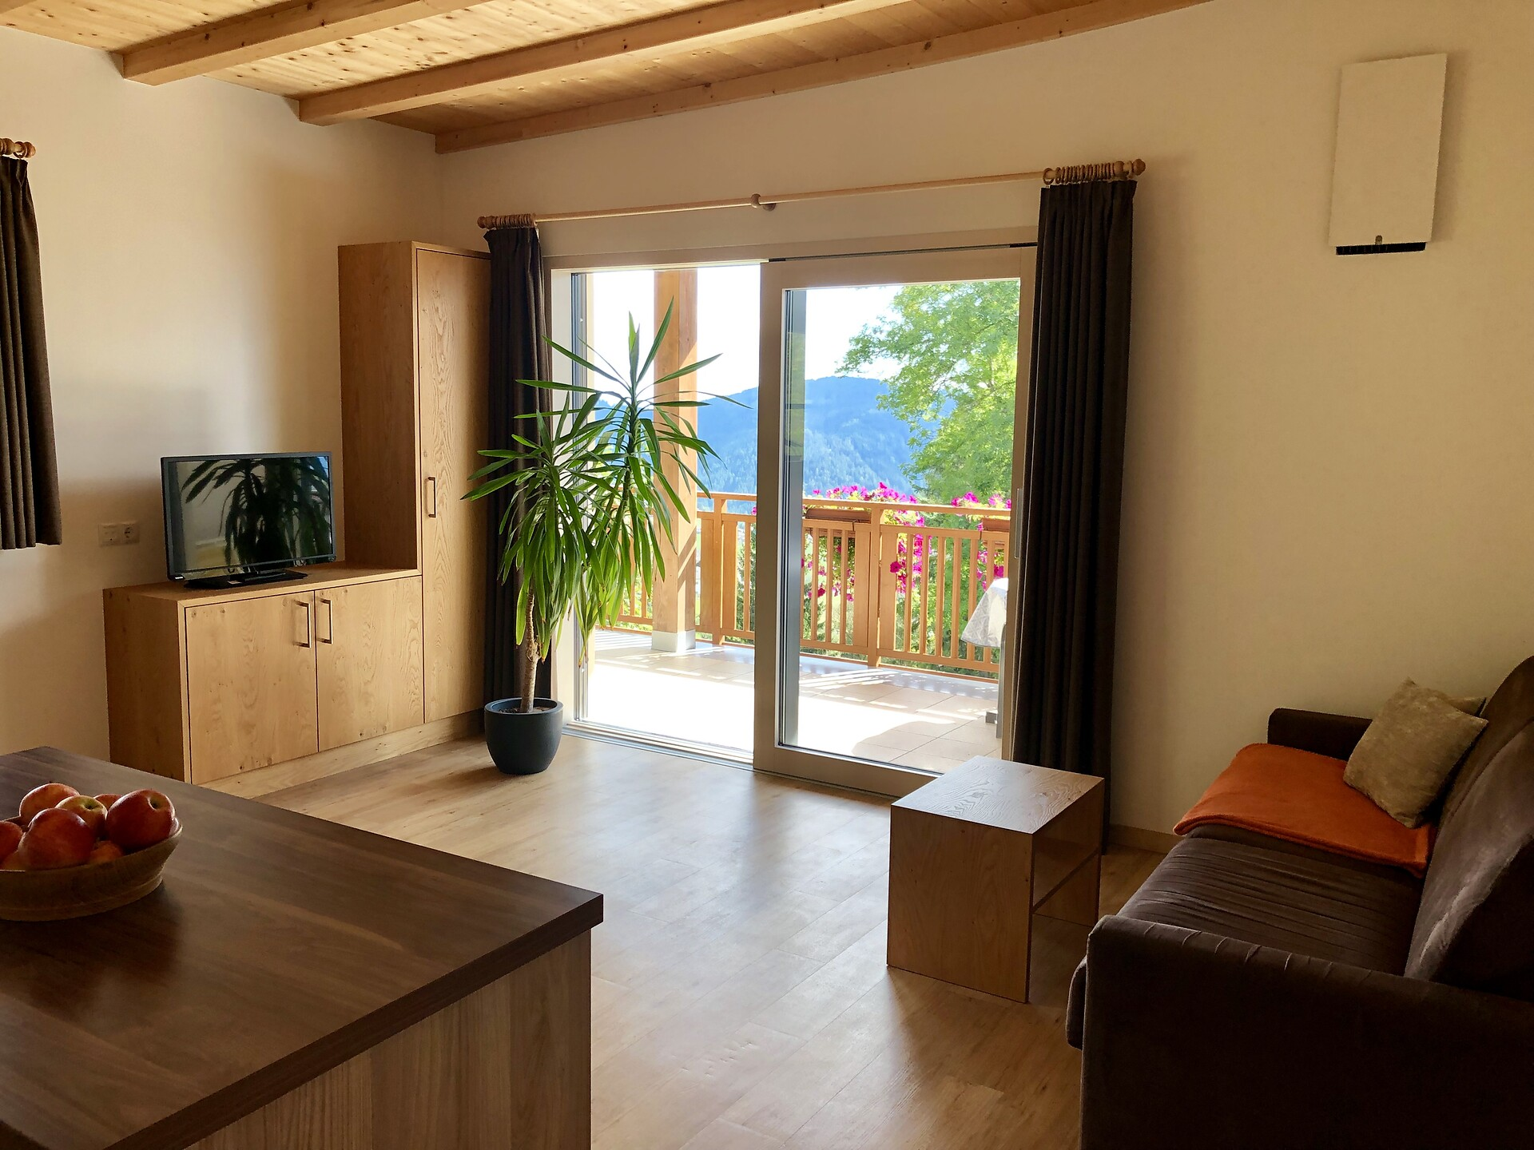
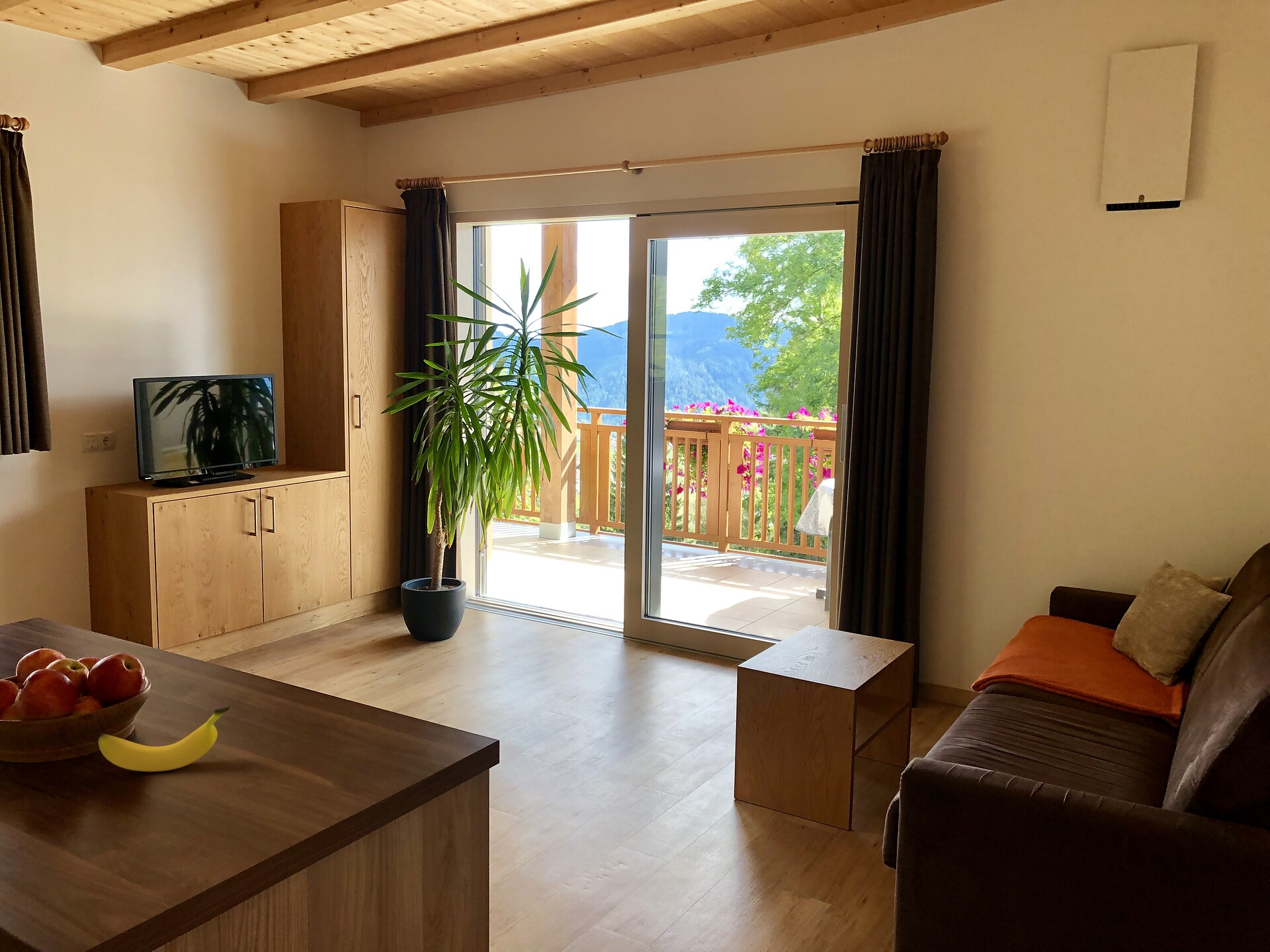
+ banana (167, 745)
